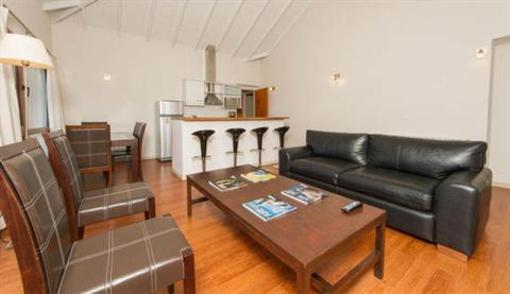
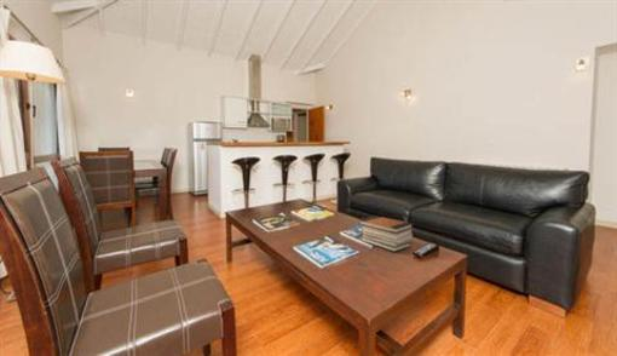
+ book stack (385, 232)
